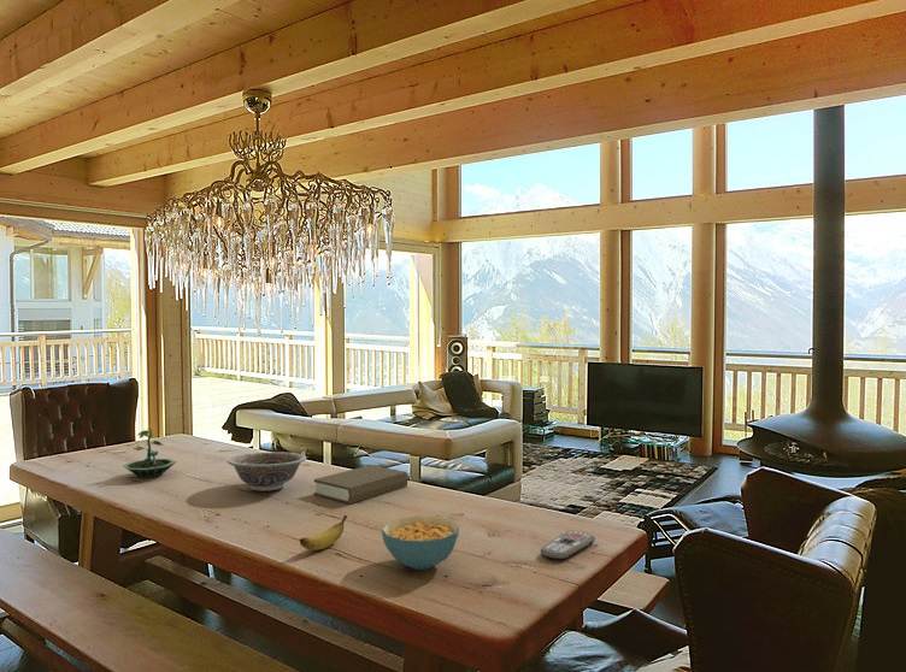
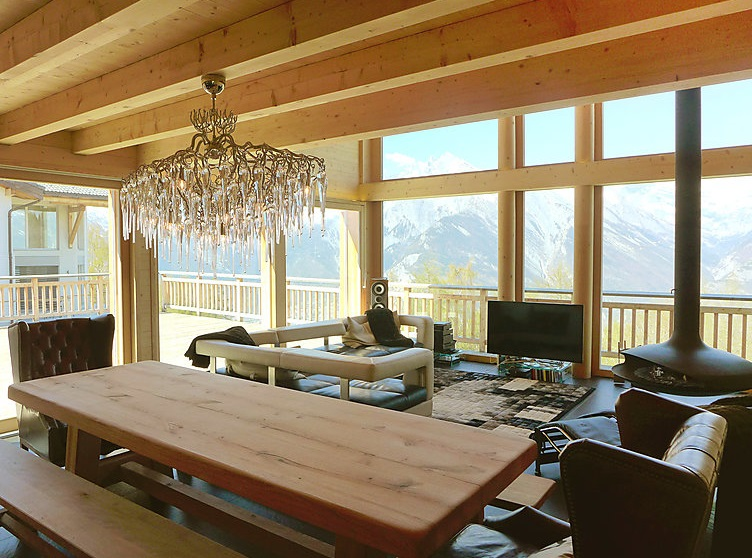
- decorative bowl (267, 471)
- banana (324, 535)
- remote control (566, 544)
- cereal bowl (420, 546)
- terrarium (148, 437)
- book (361, 483)
